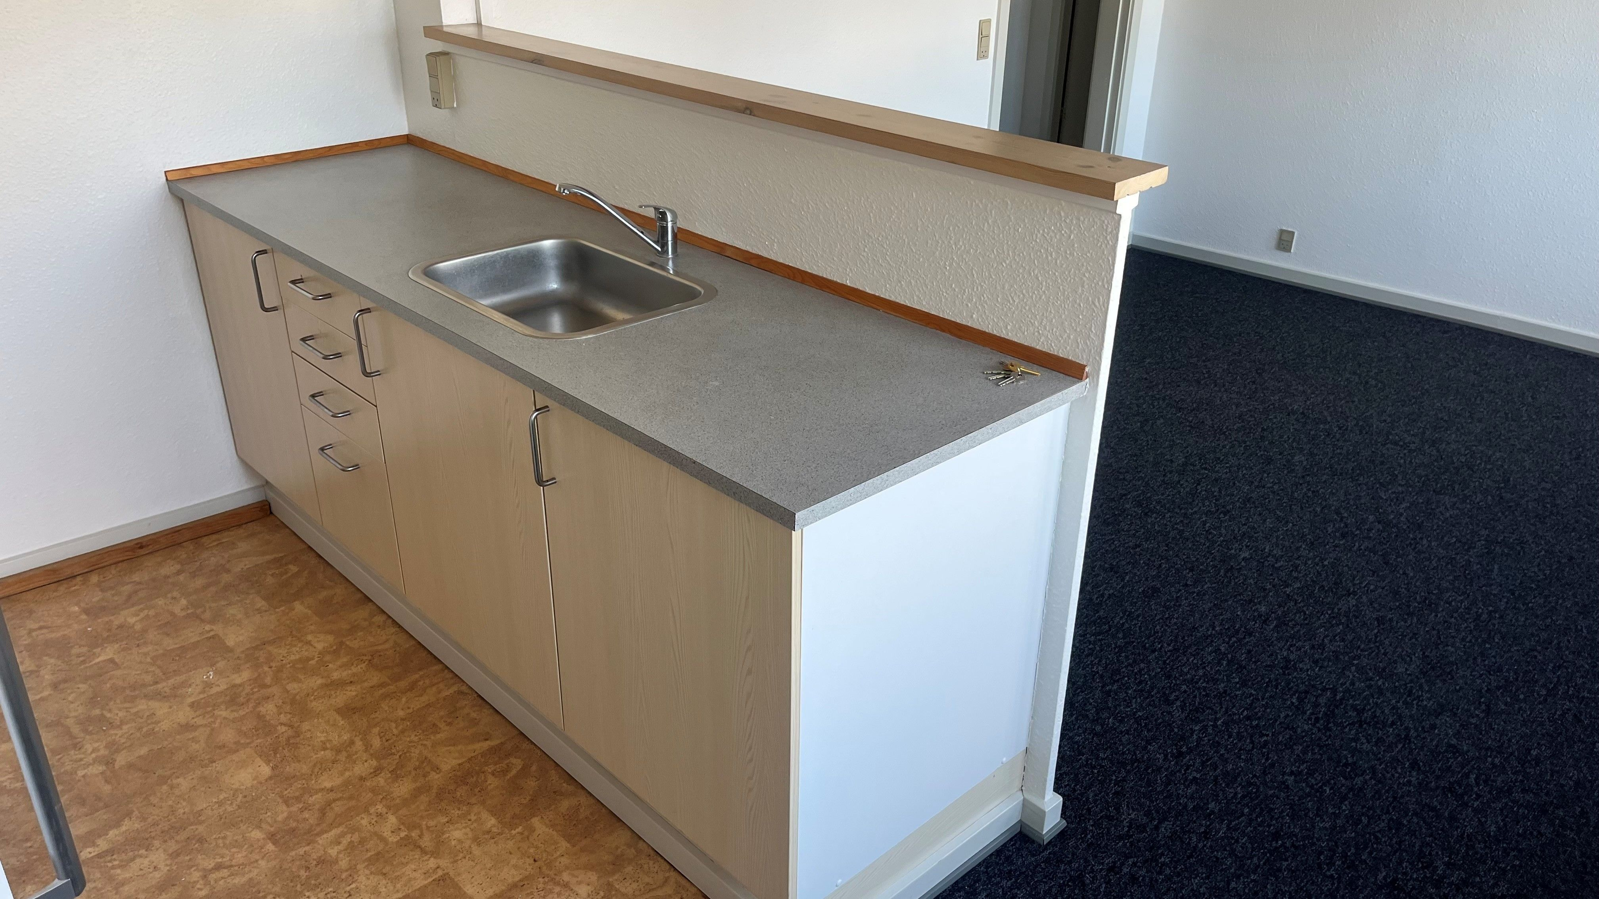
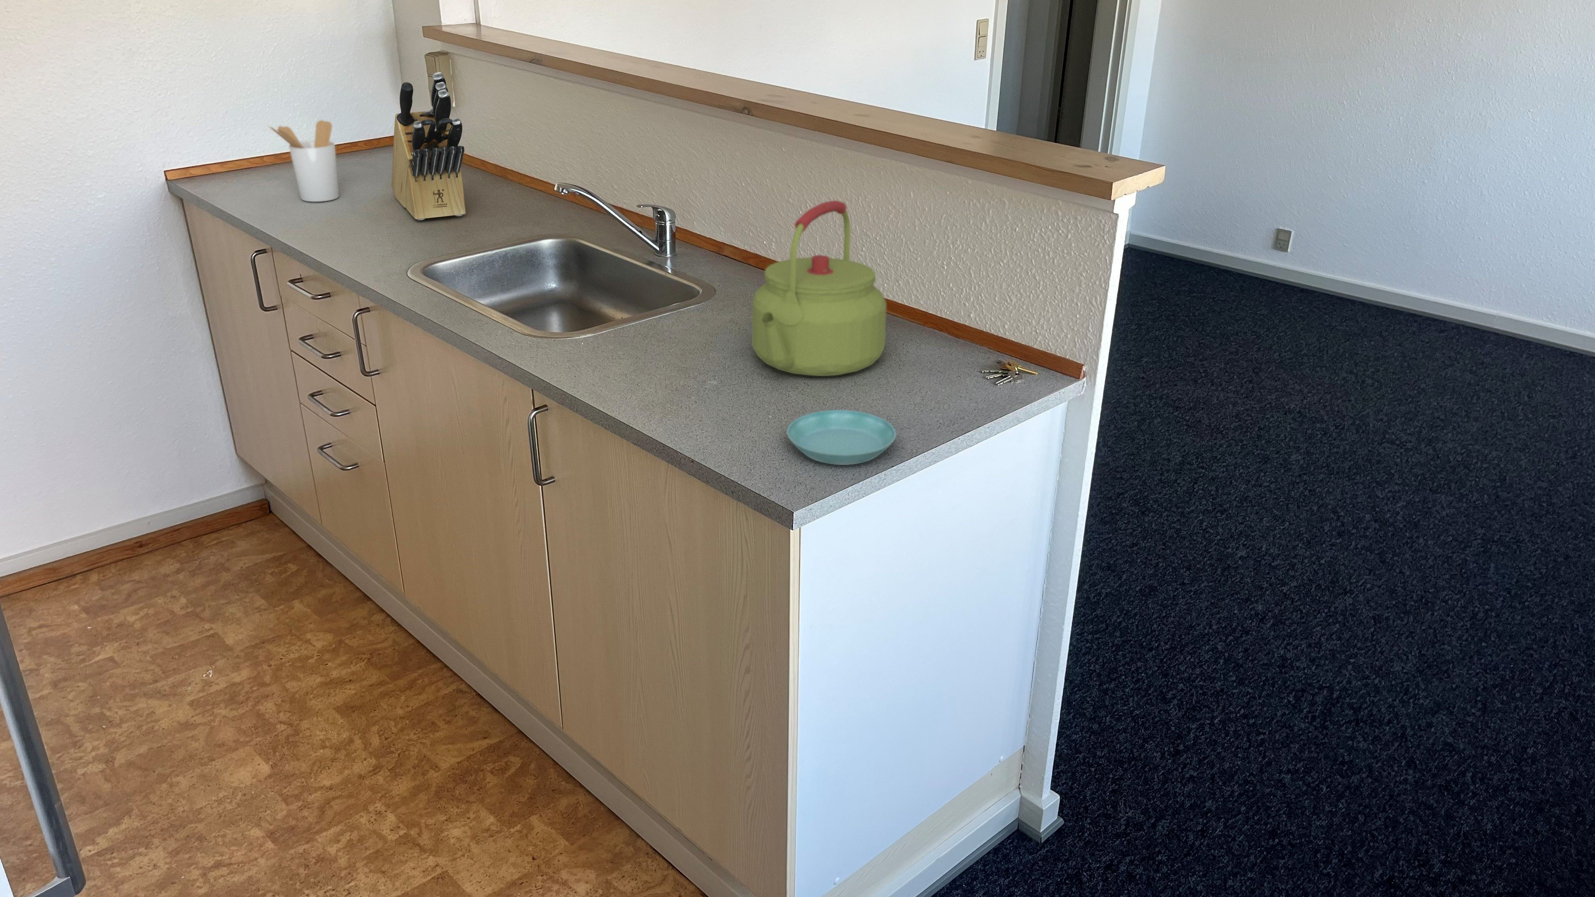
+ utensil holder (305, 160)
+ knife block (424, 140)
+ kettle (810, 288)
+ saucer (841, 440)
